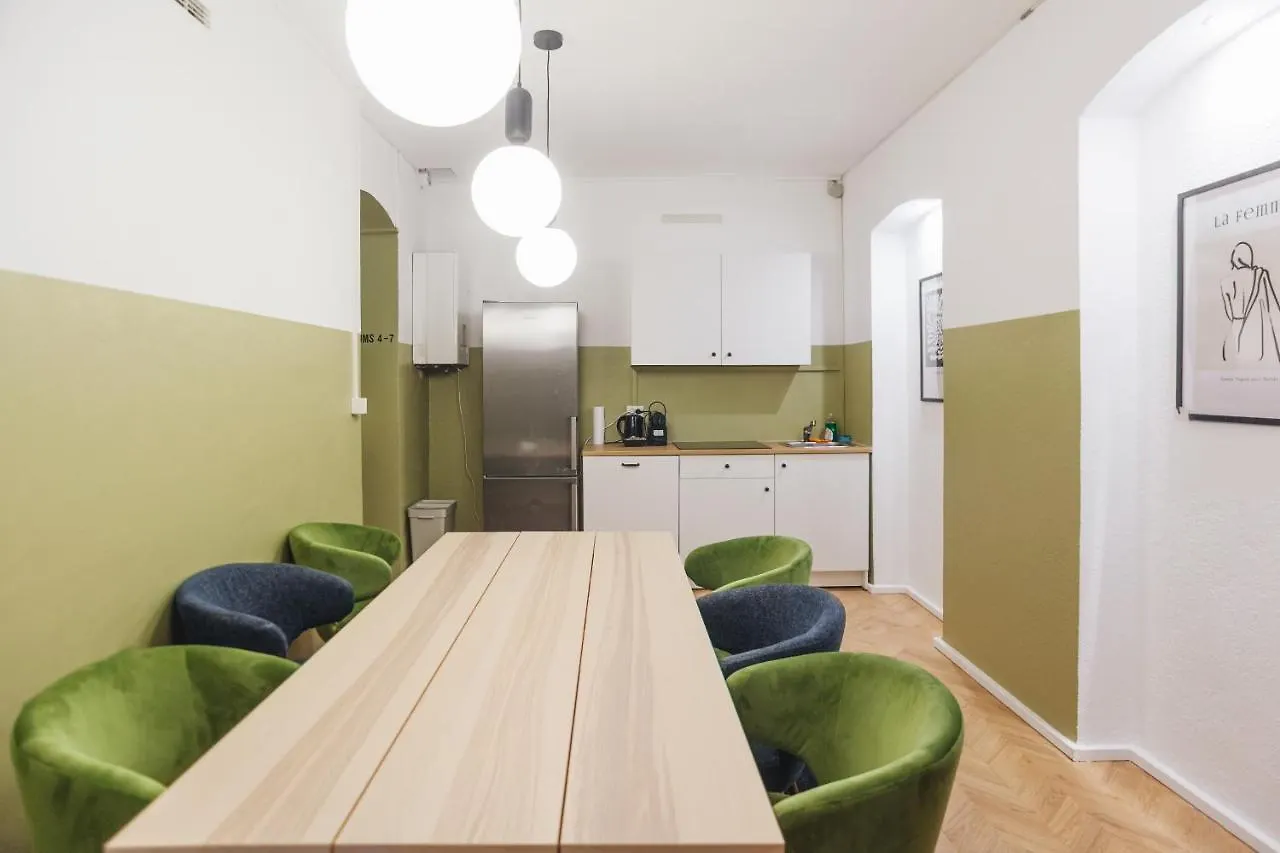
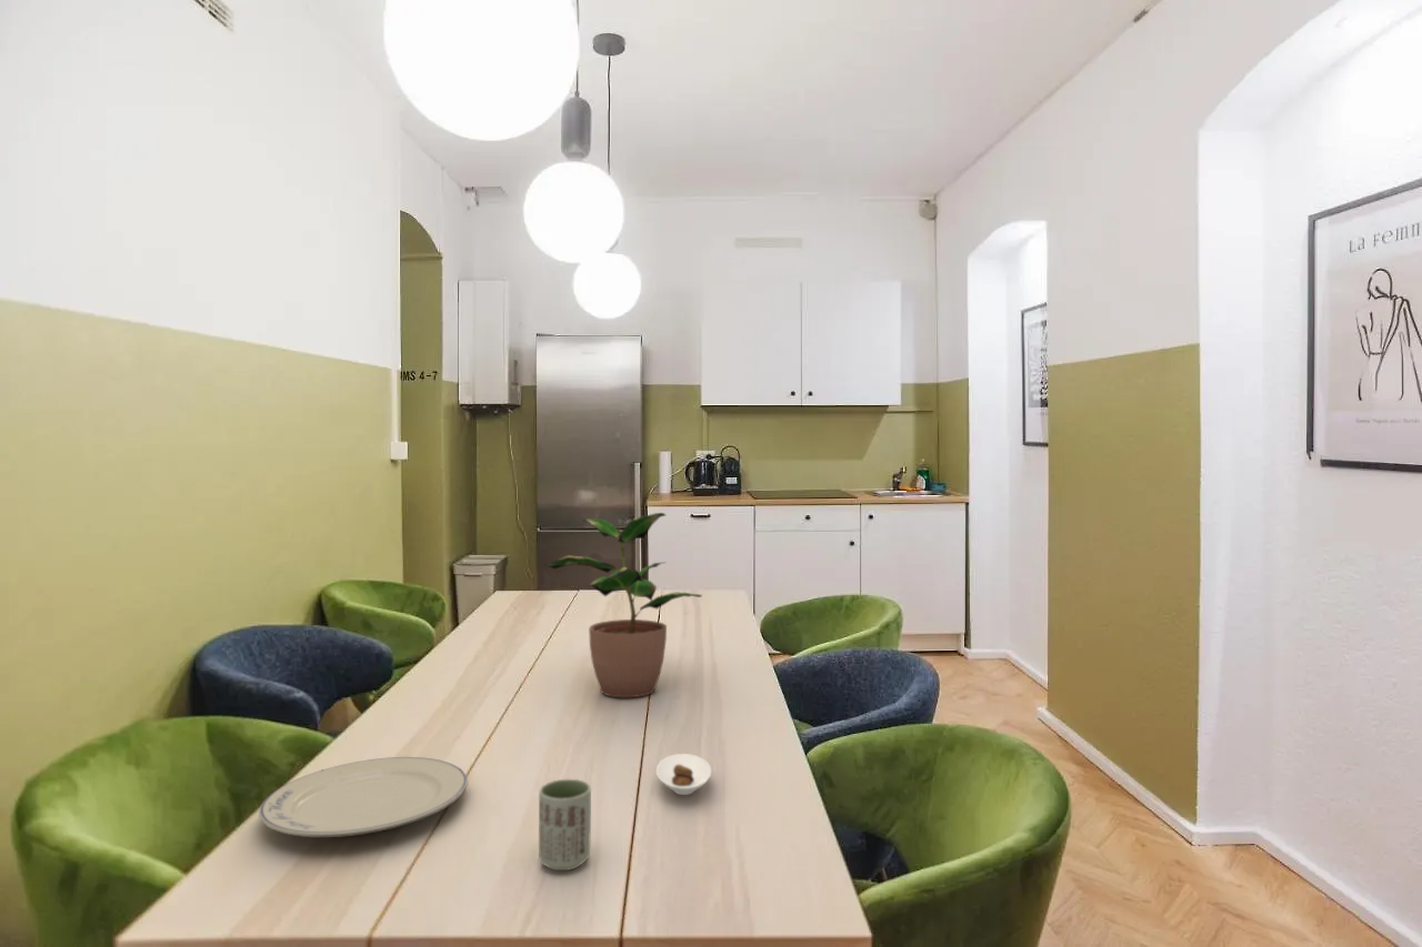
+ saucer (683, 776)
+ chinaware (368, 798)
+ cup (564, 824)
+ potted plant (629, 600)
